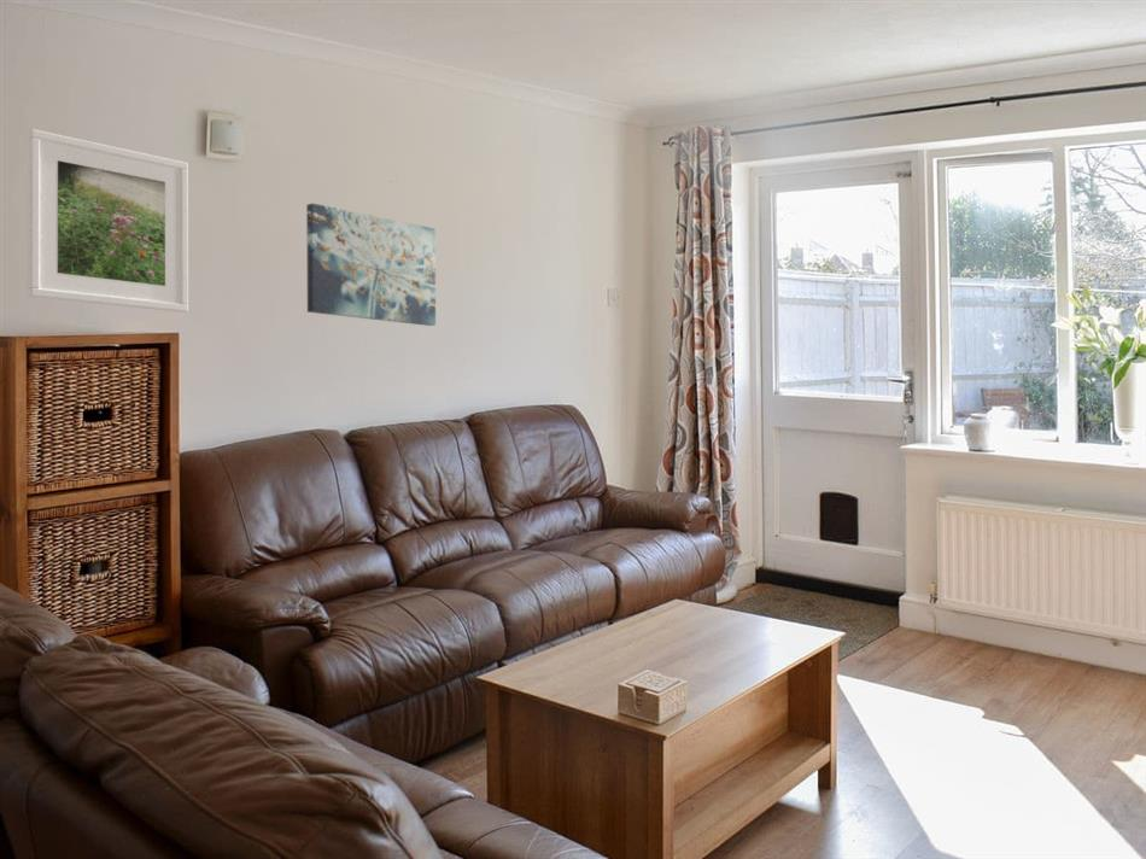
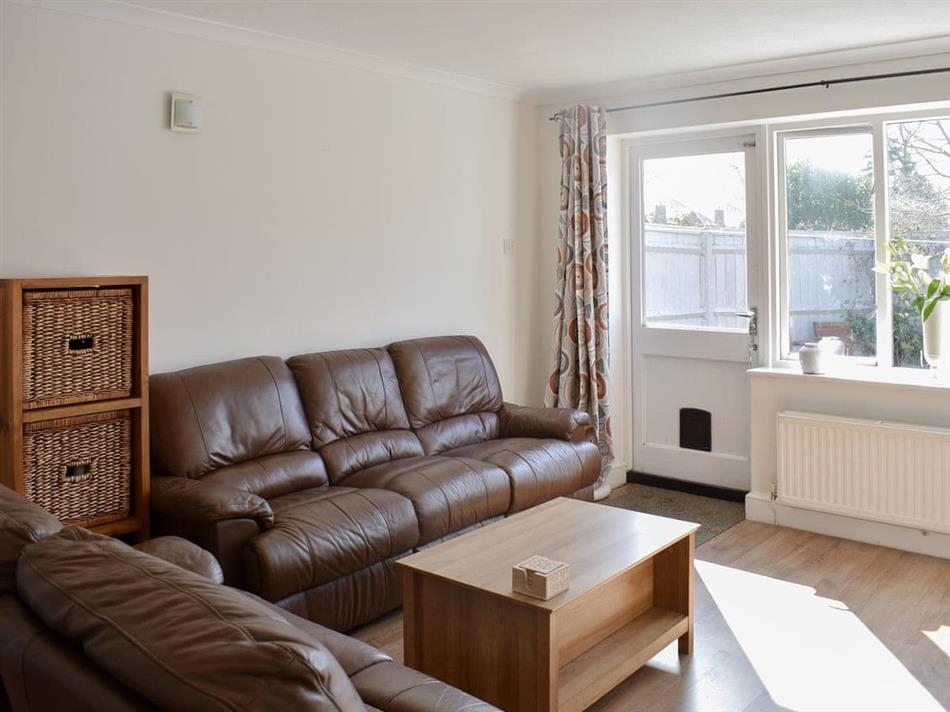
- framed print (112, 226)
- wall art (374, 268)
